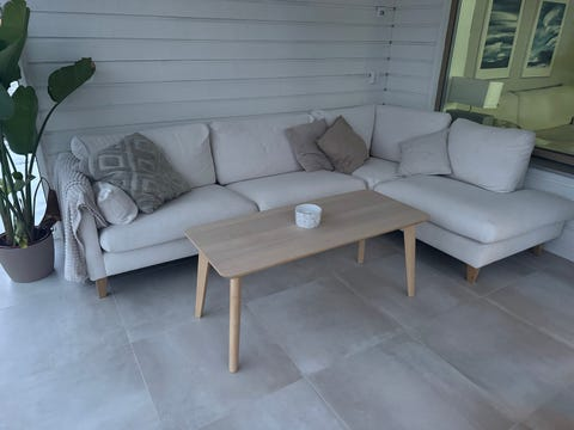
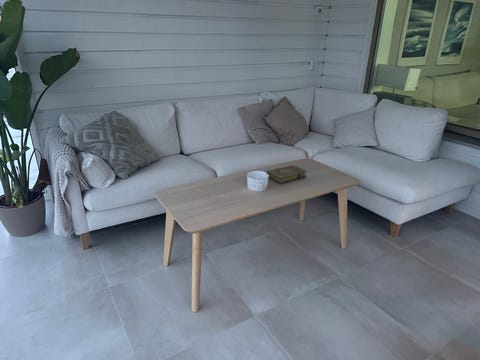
+ book (286, 173)
